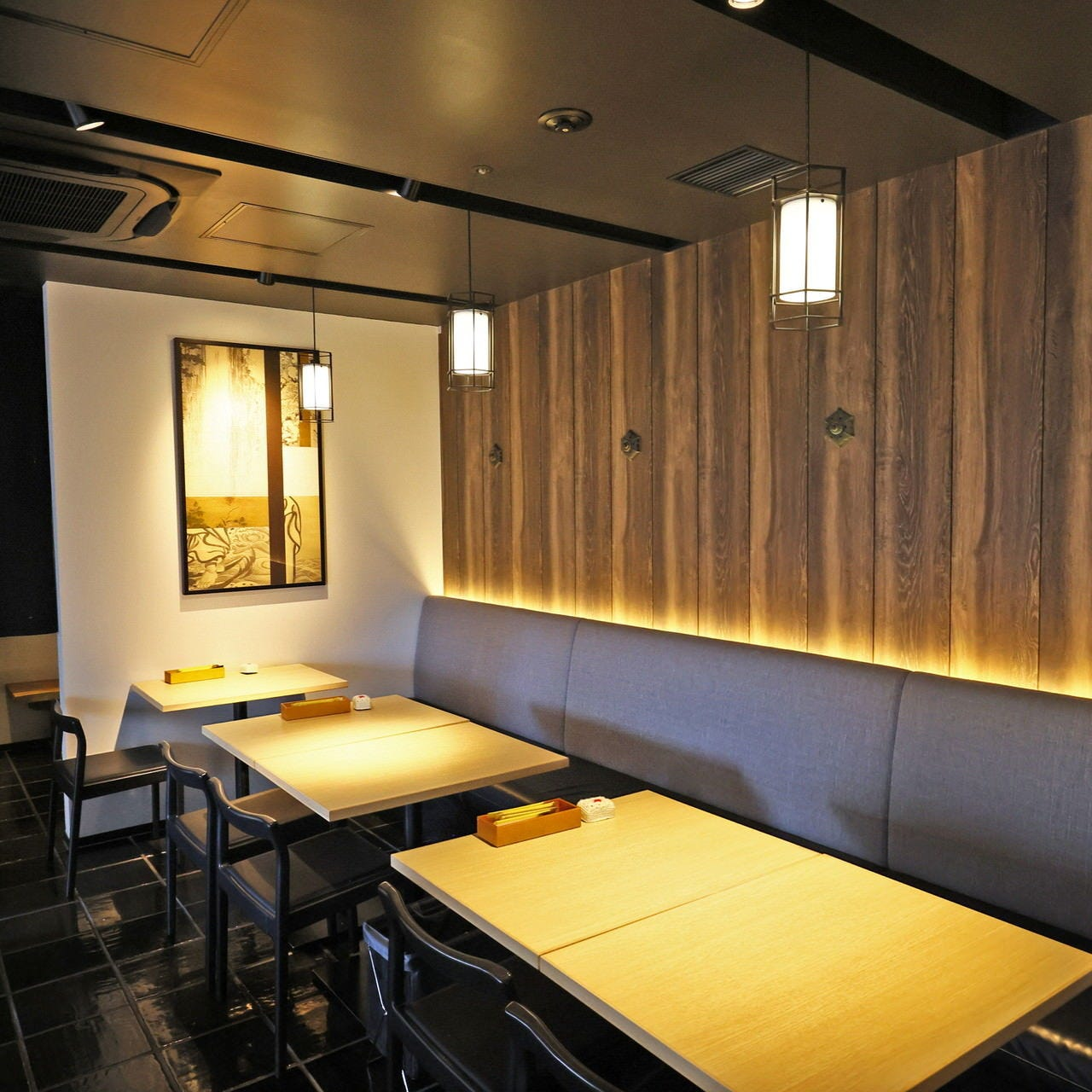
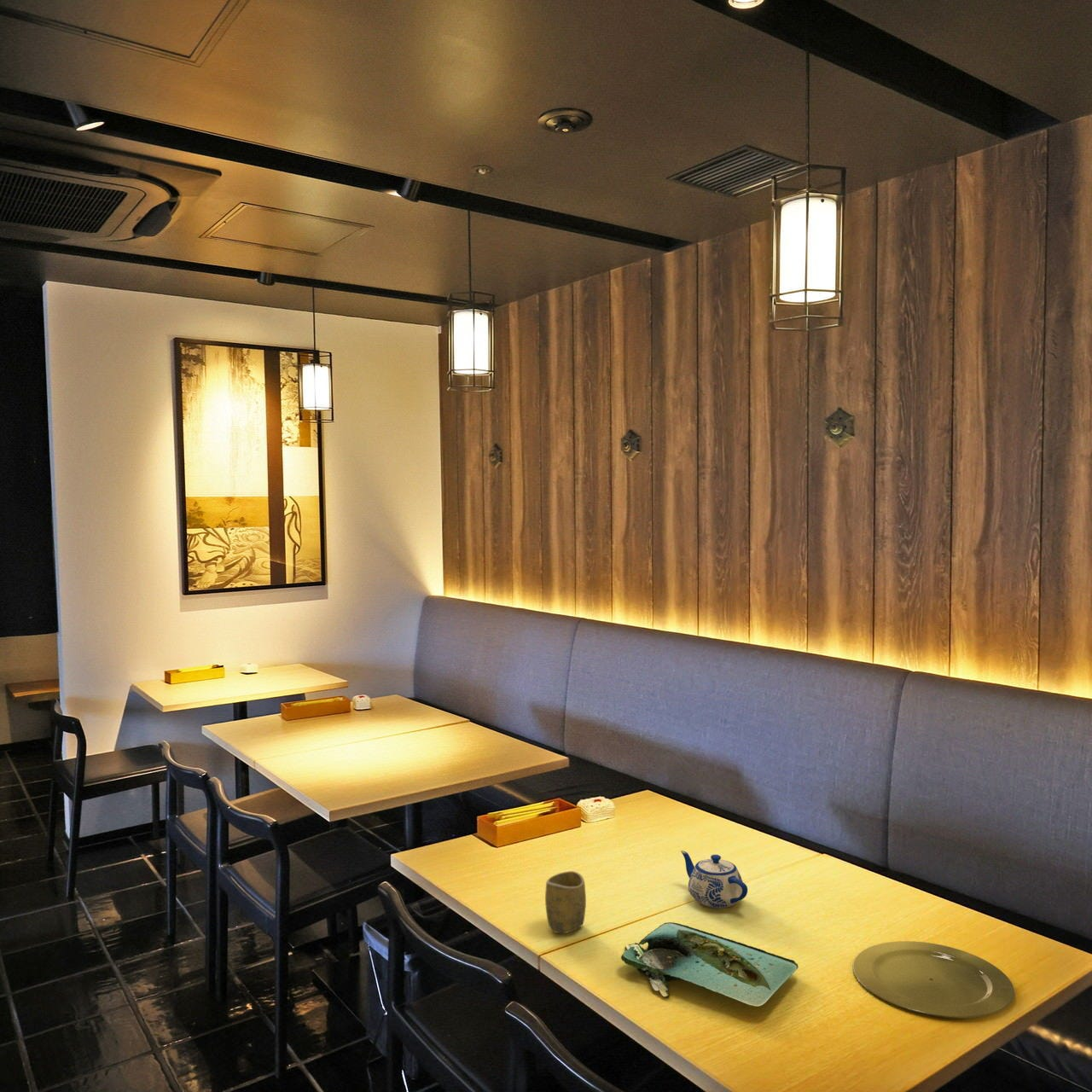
+ cup (566, 902)
+ plate (931, 977)
+ platter (699, 962)
+ teapot (712, 876)
